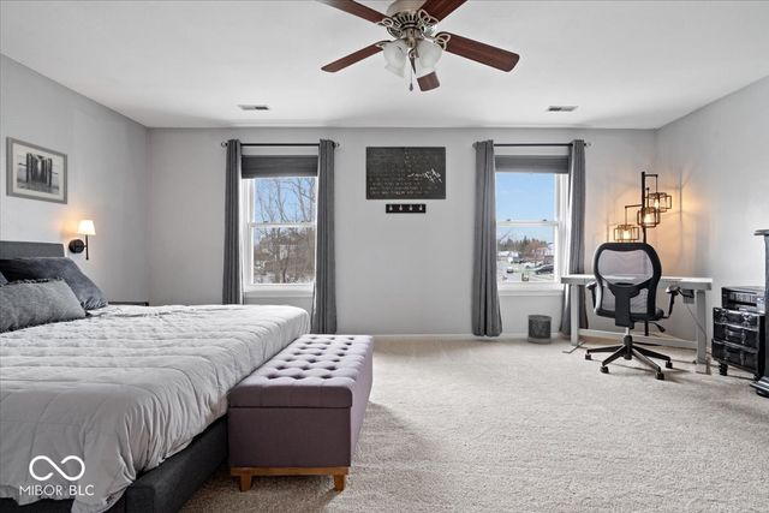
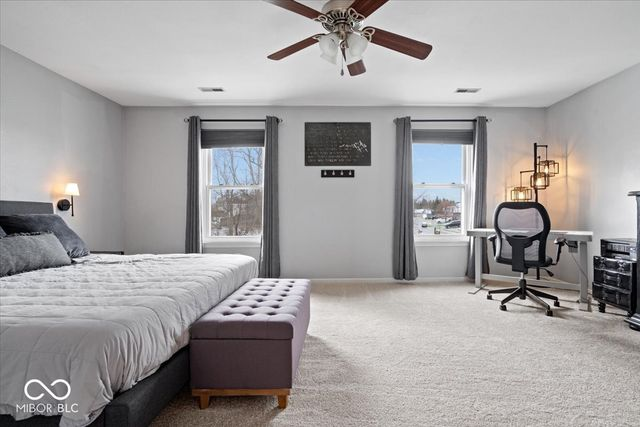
- wall art (38, 173)
- wastebasket (538, 328)
